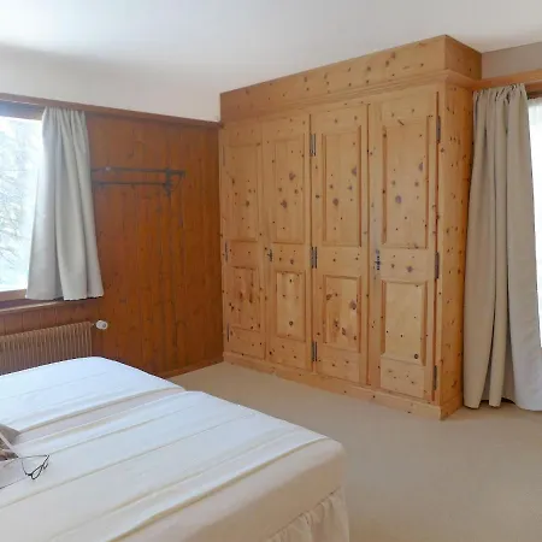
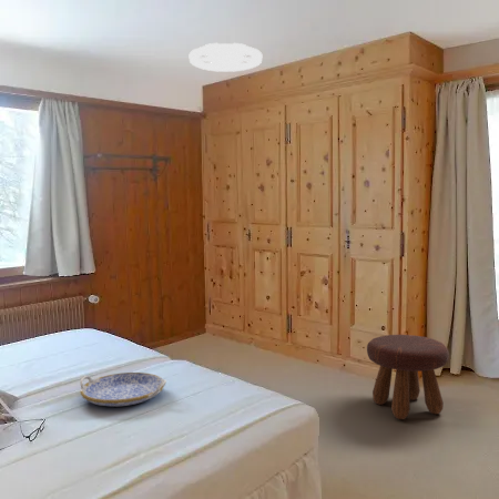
+ footstool (406, 375)
+ ceiling light (225, 57)
+ serving tray (123, 387)
